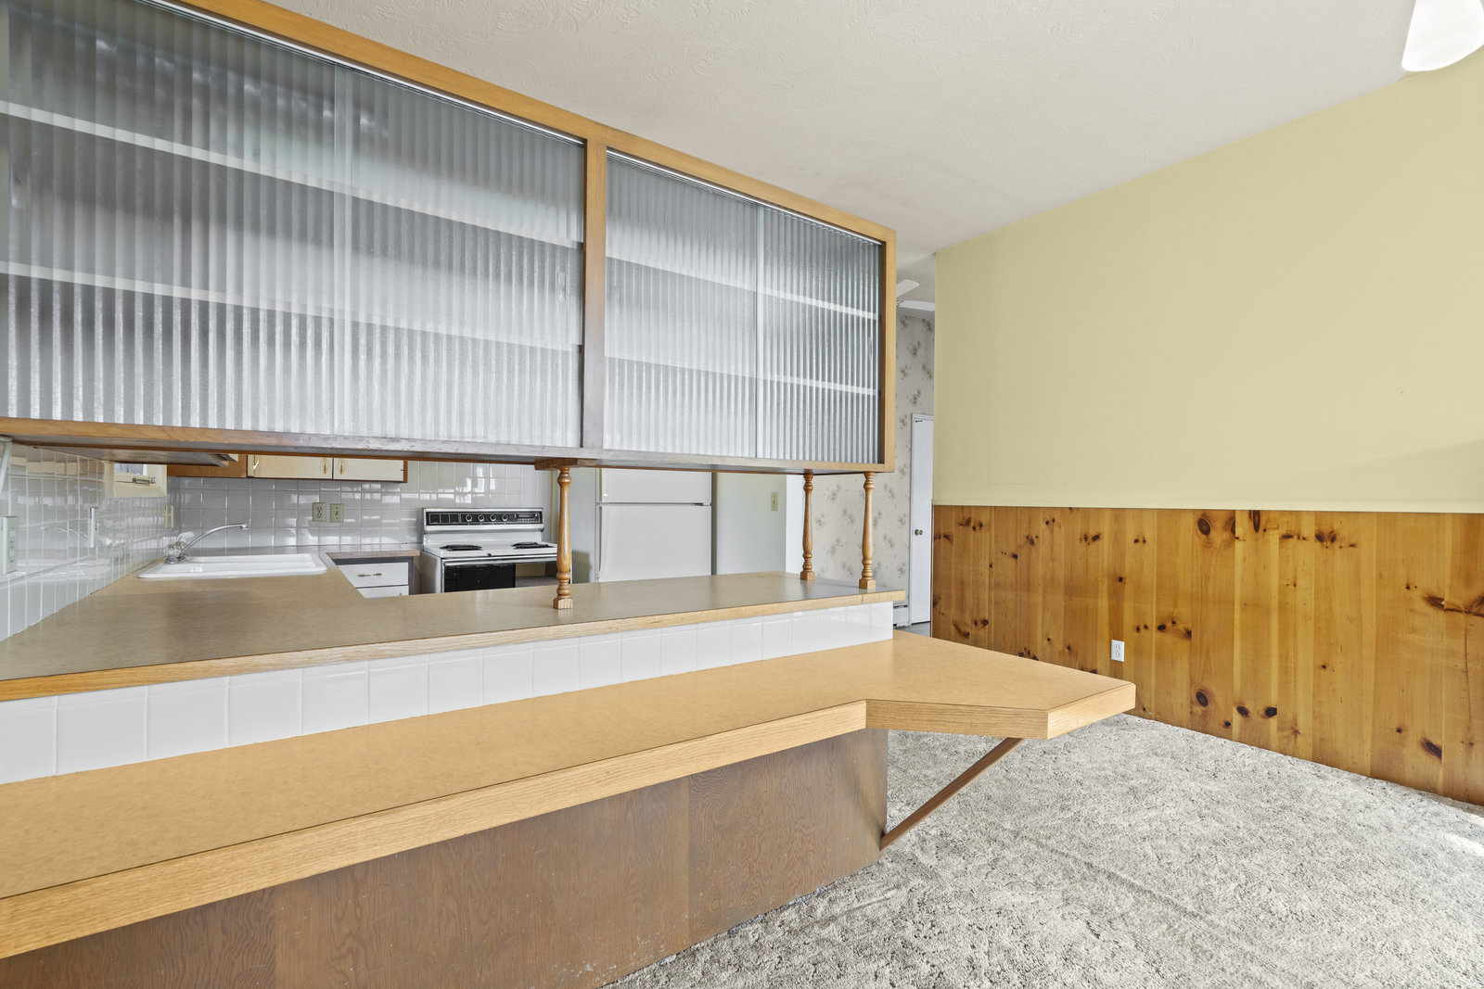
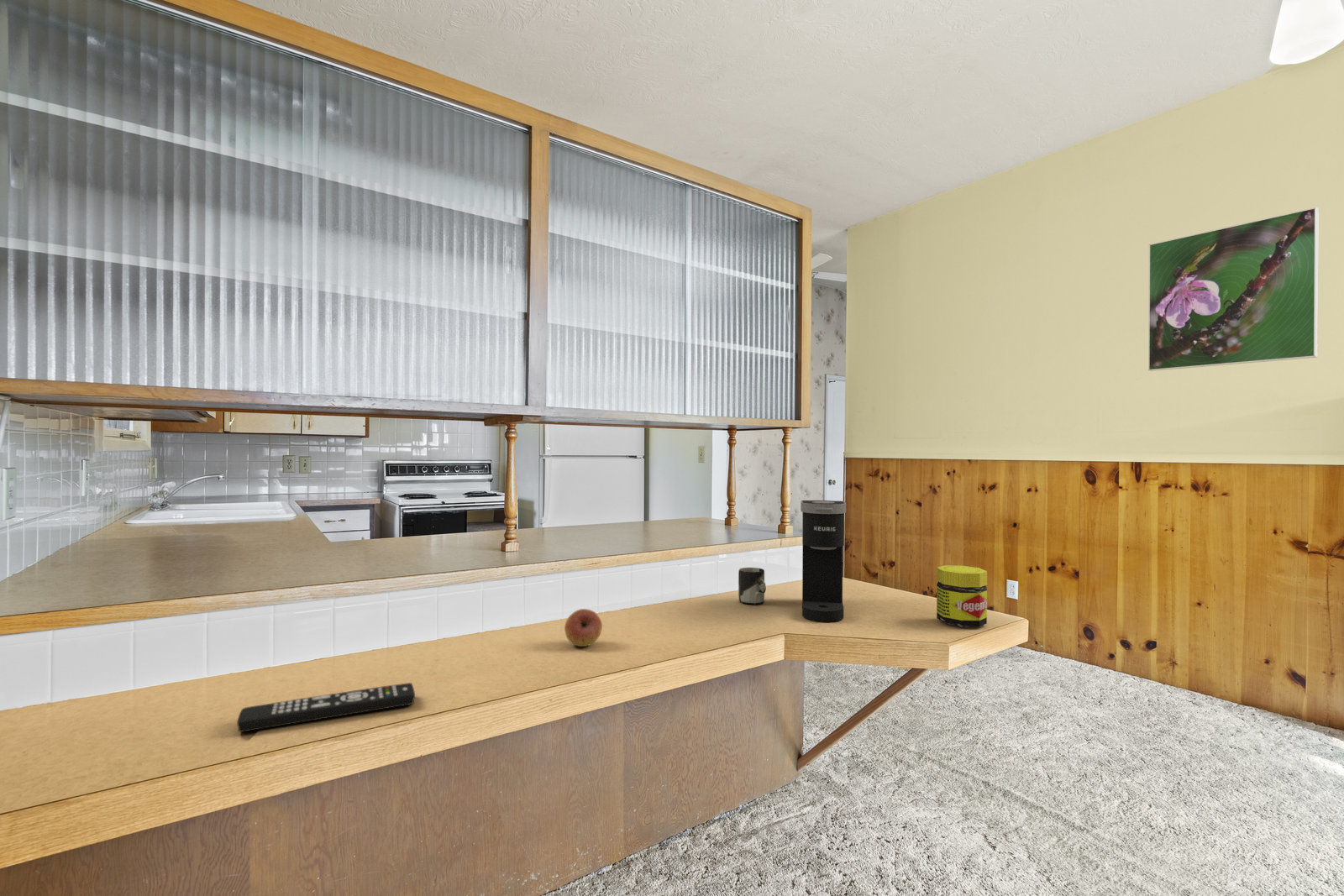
+ jar (961, 595)
+ remote control (331, 706)
+ coffee maker (822, 554)
+ cup (753, 586)
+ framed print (1226, 296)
+ fruit (583, 627)
